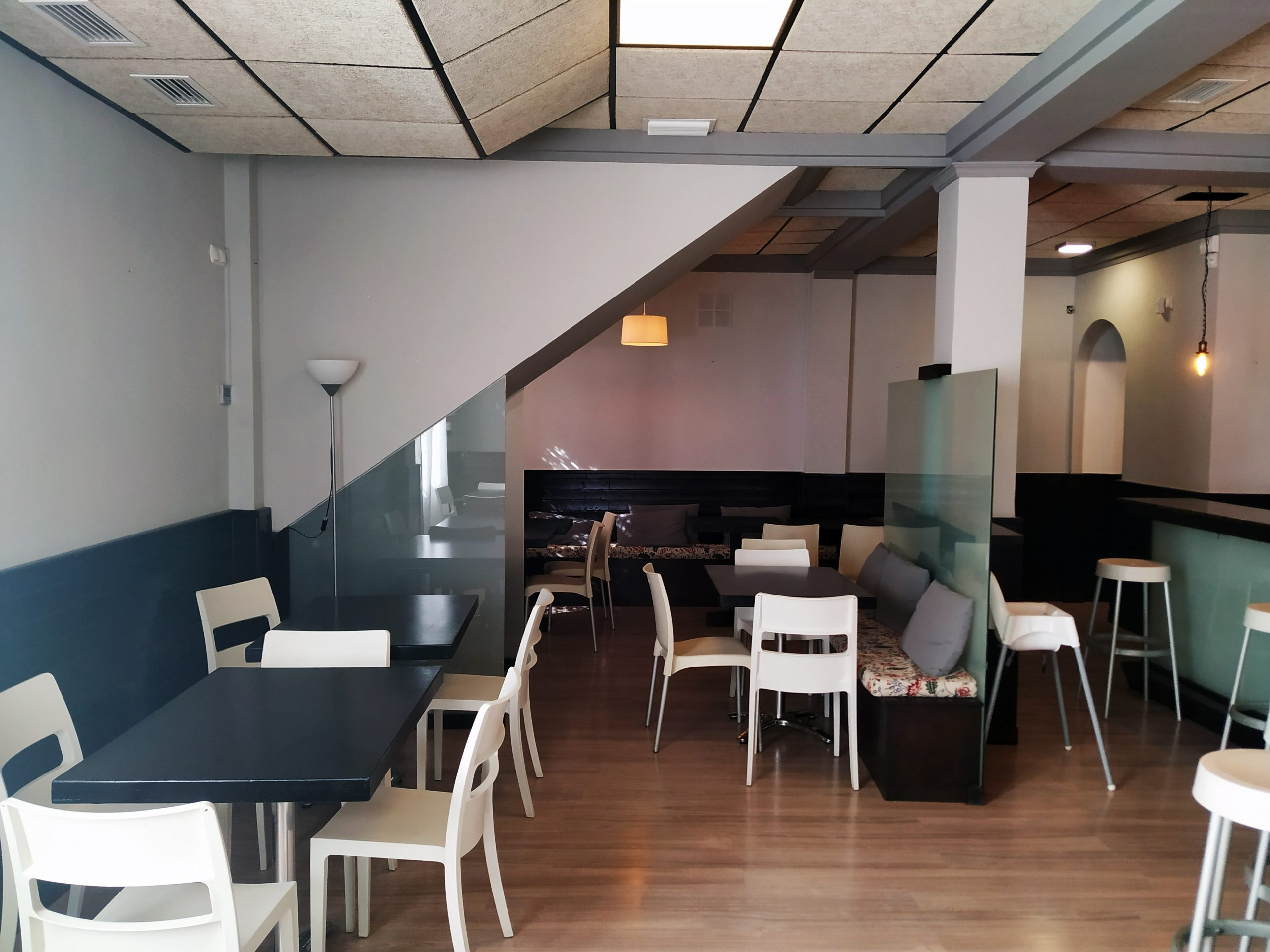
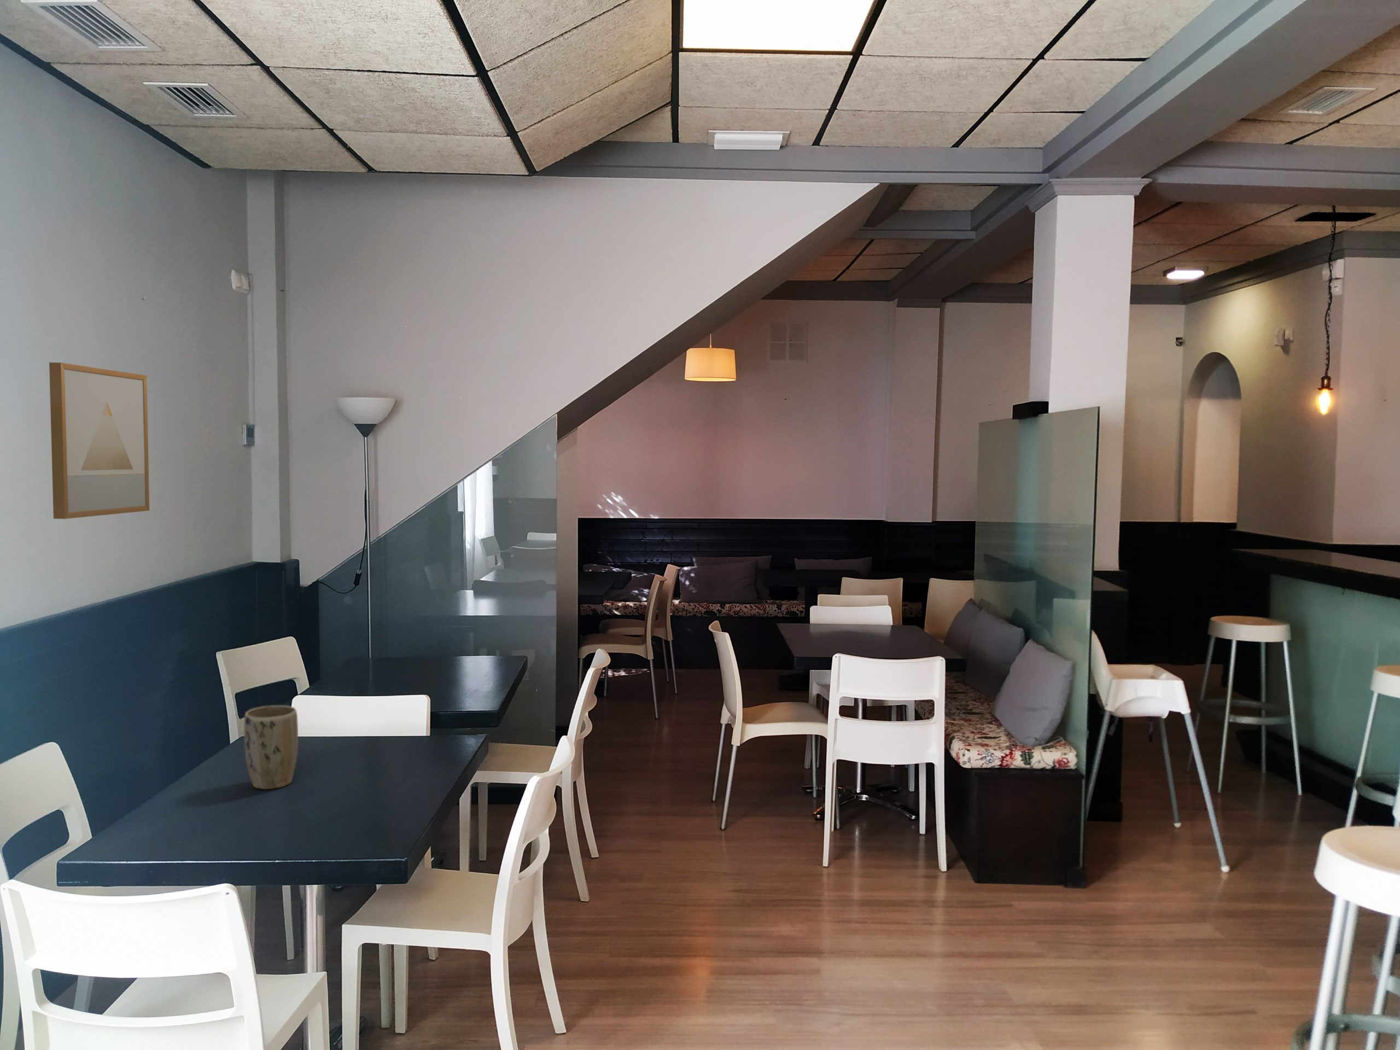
+ wall art (103, 442)
+ plant pot (271, 747)
